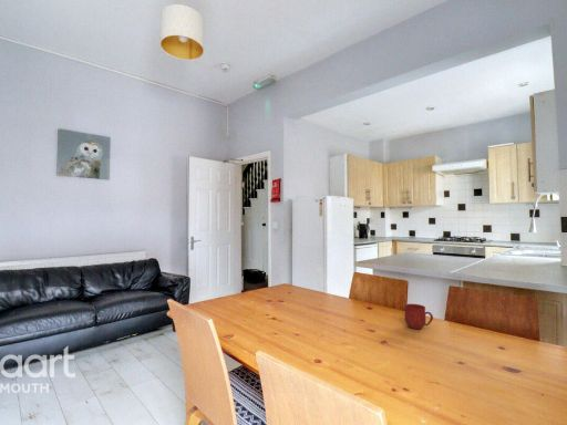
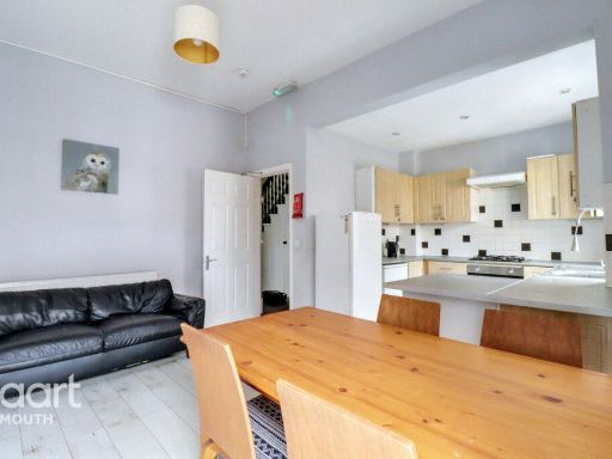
- mug (419, 317)
